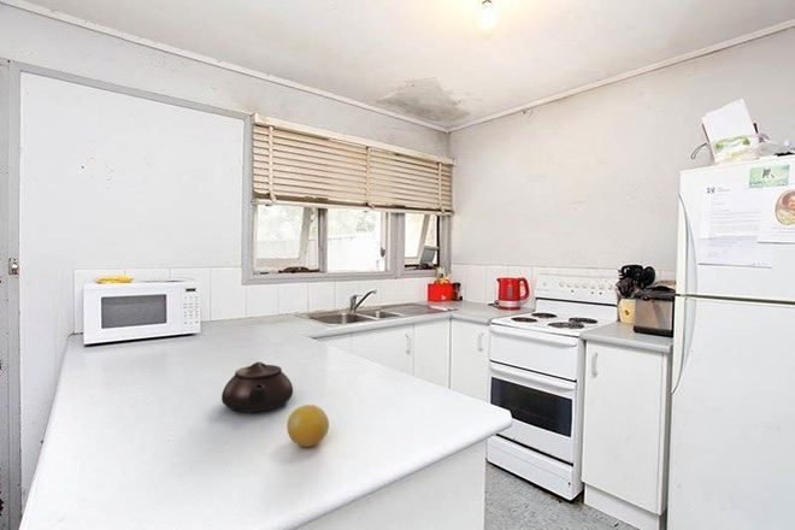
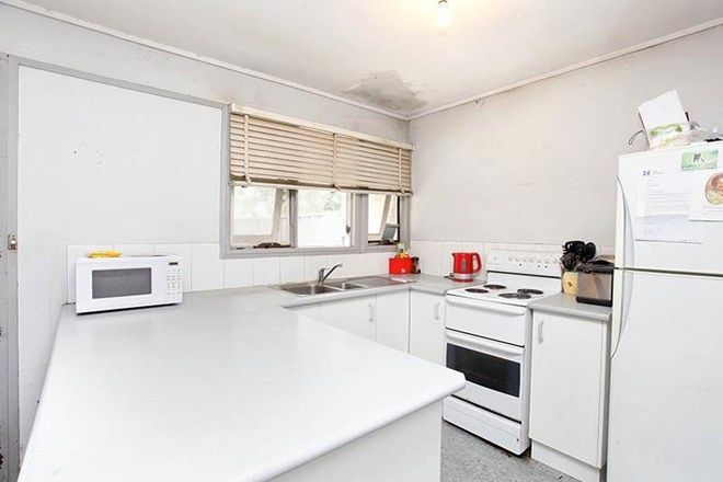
- teapot (259, 382)
- fruit (307, 425)
